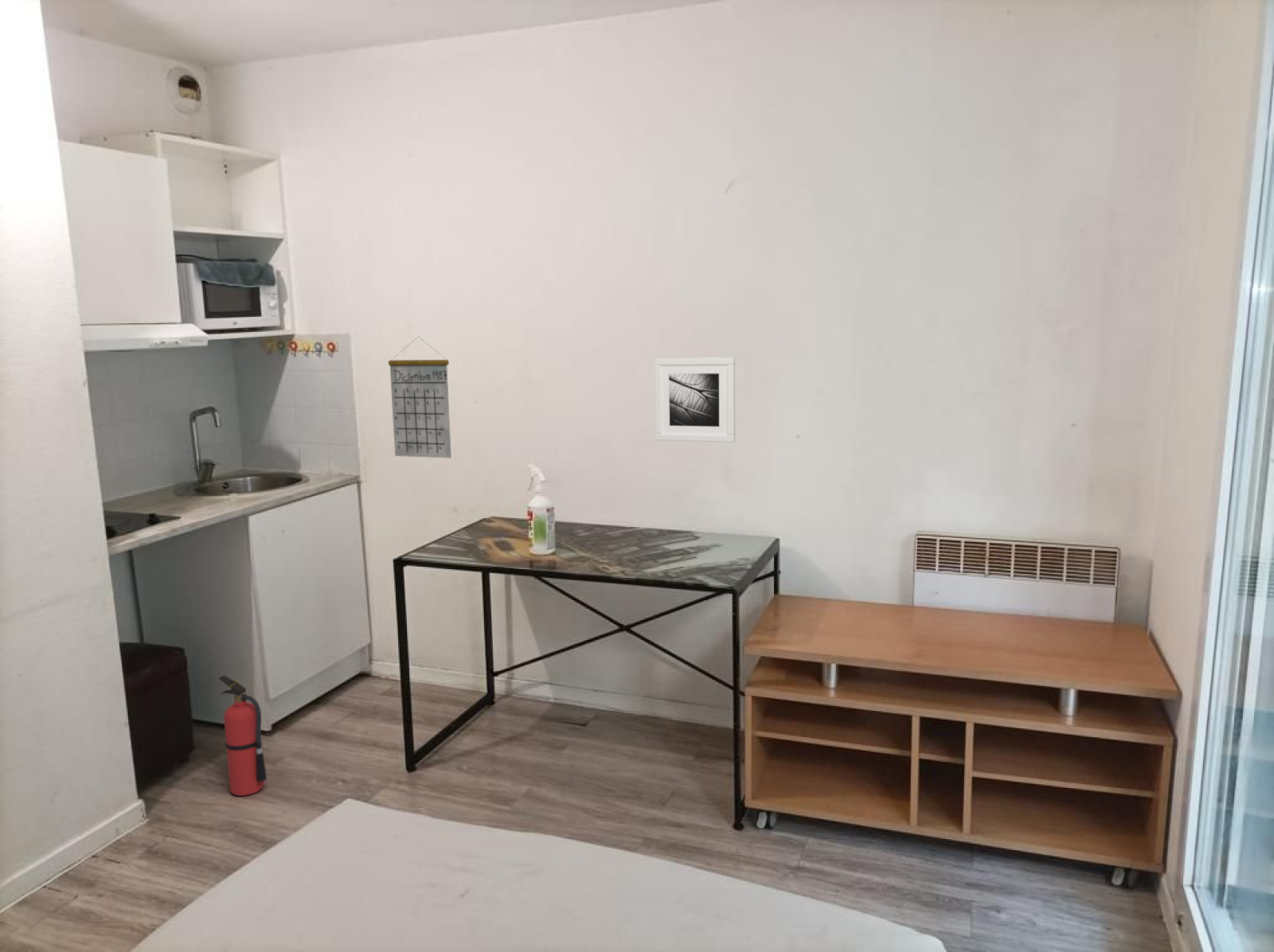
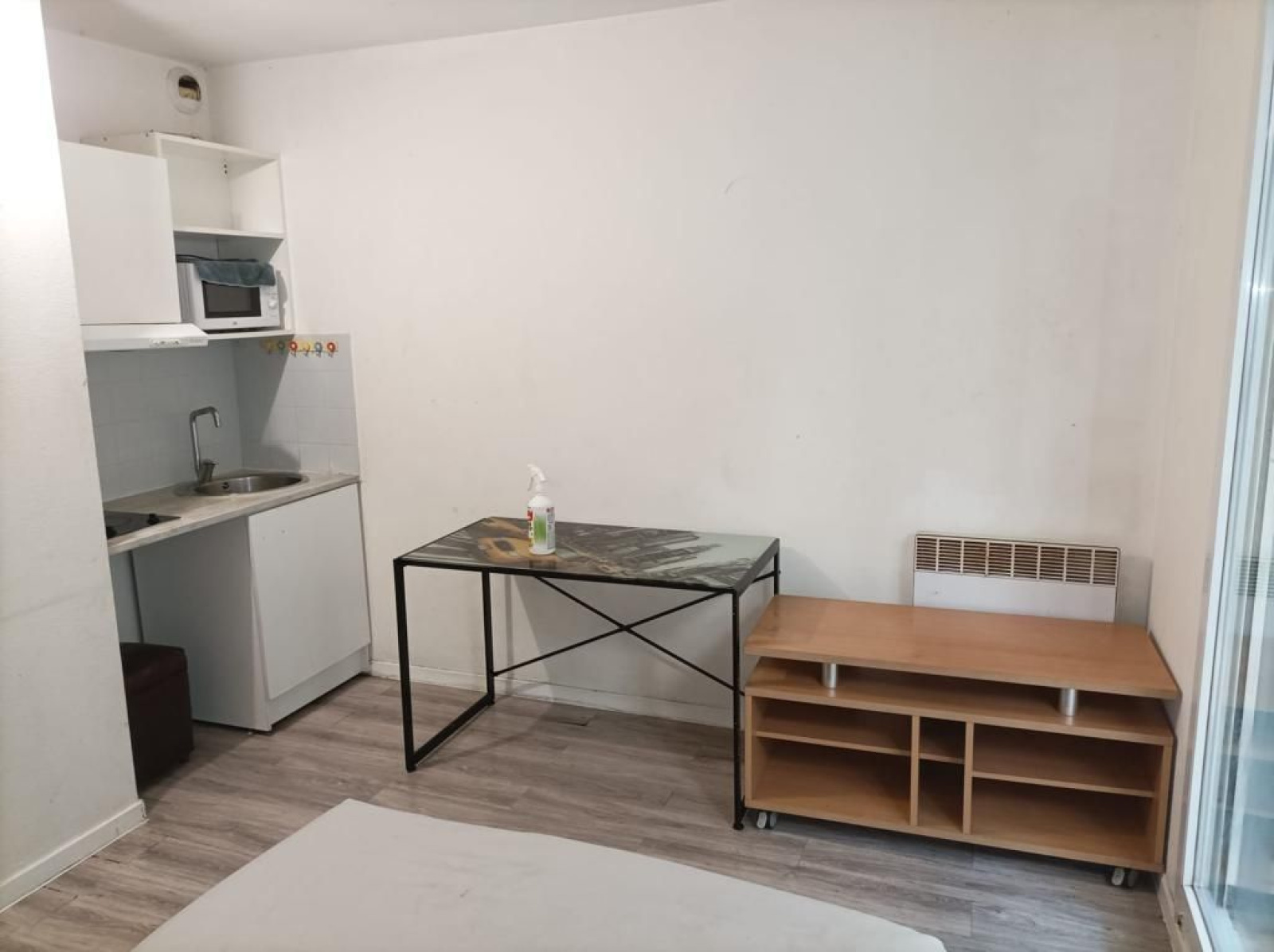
- fire extinguisher (244, 735)
- calendar (420, 397)
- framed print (694, 400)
